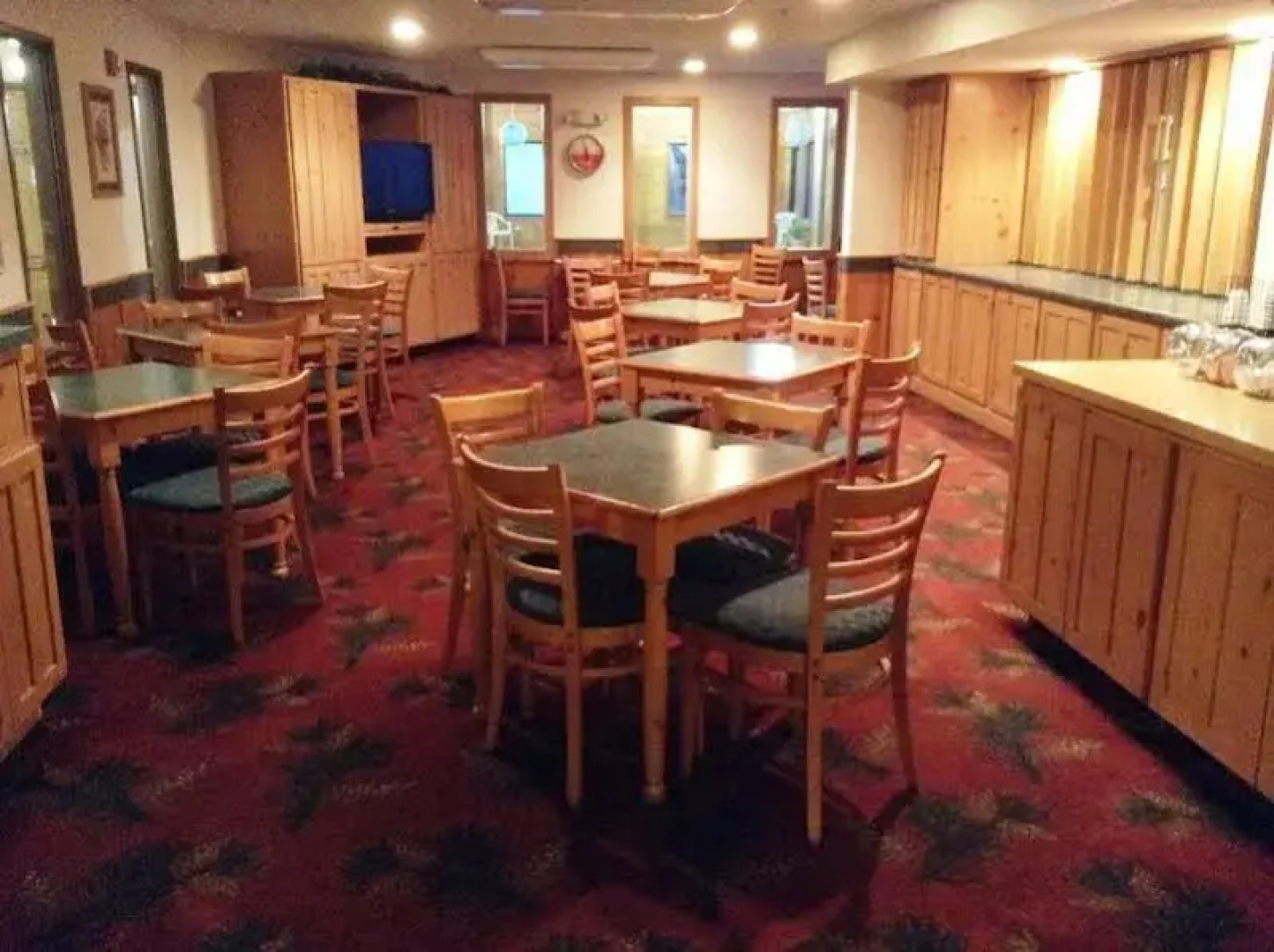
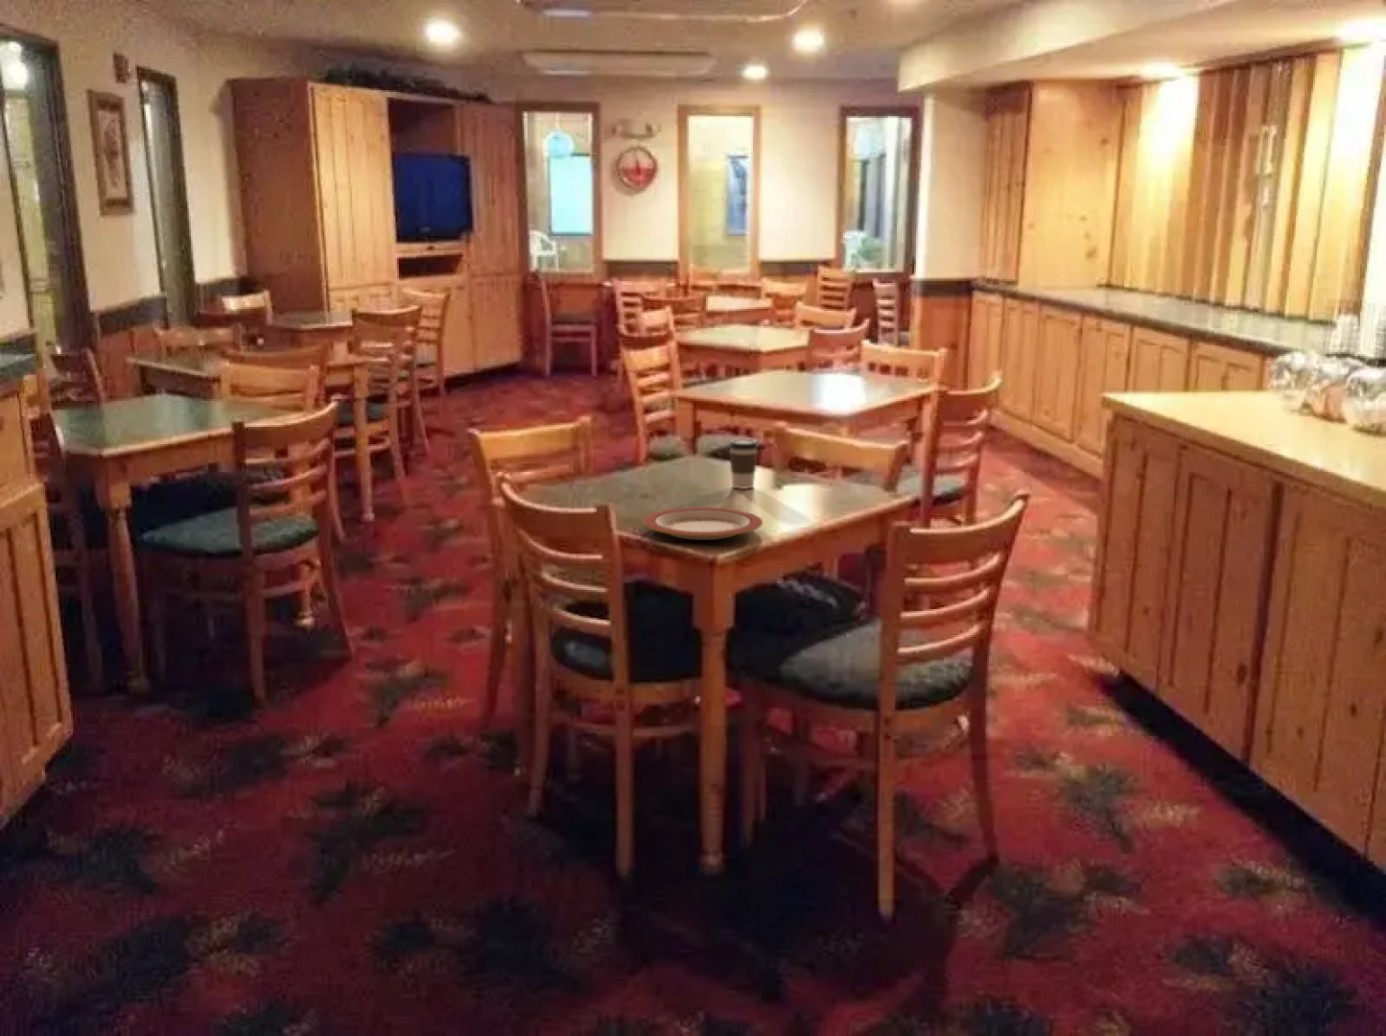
+ plate (702, 525)
+ coffee cup (742, 464)
